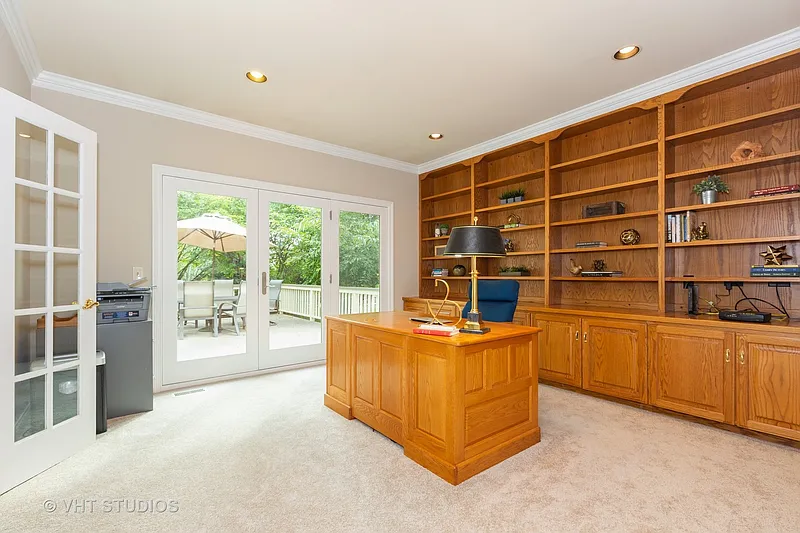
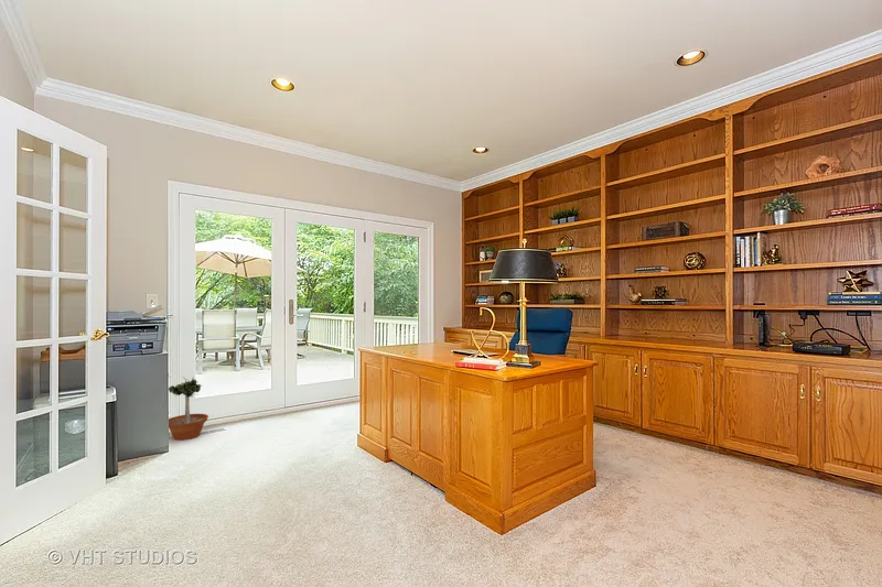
+ potted tree (186, 404)
